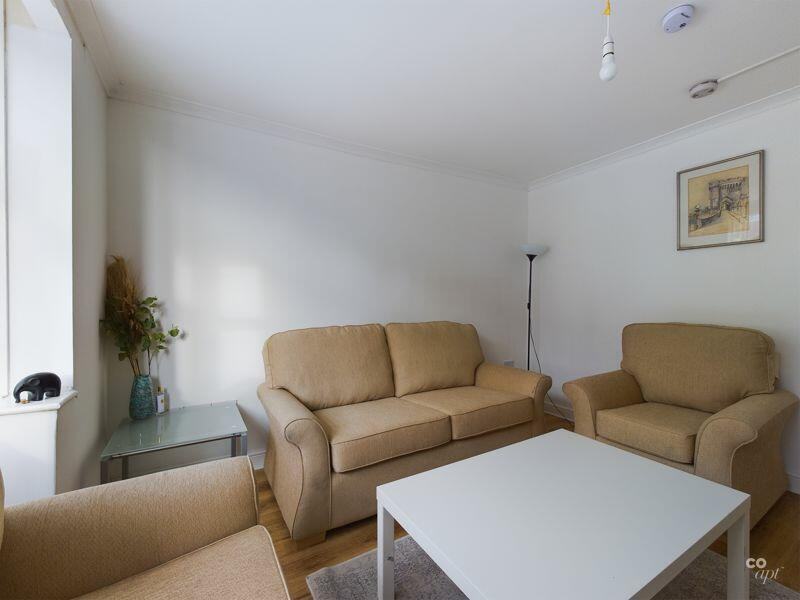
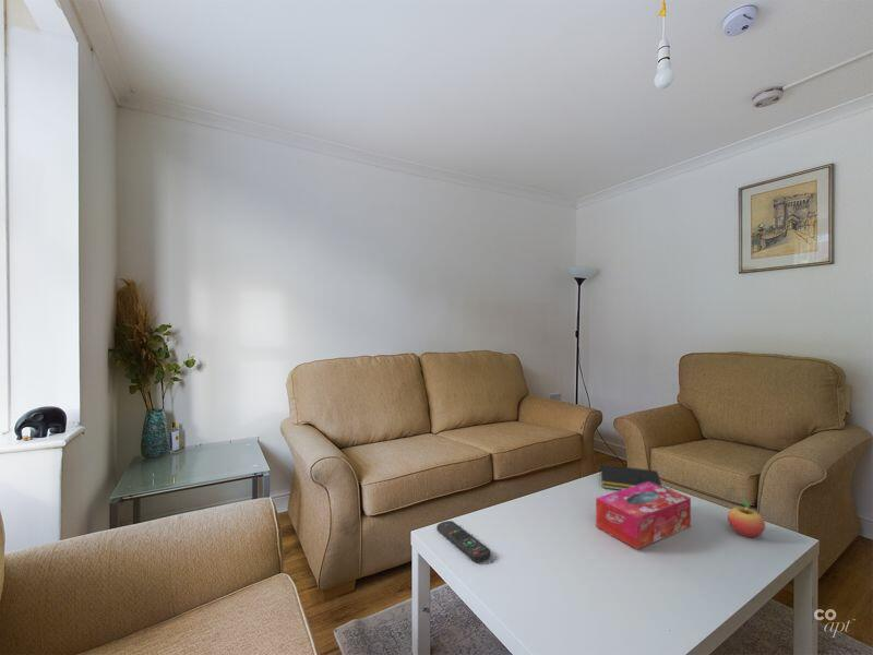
+ fruit (745, 519)
+ tissue box (643, 512)
+ remote control (462, 538)
+ notepad (630, 478)
